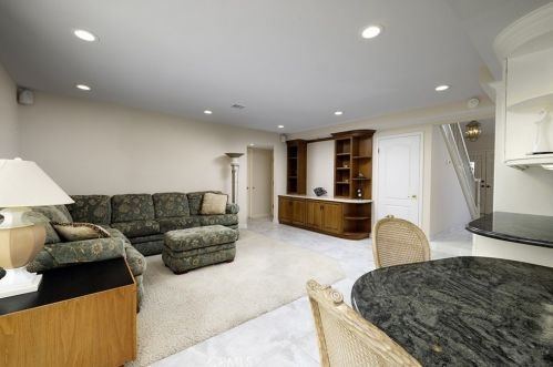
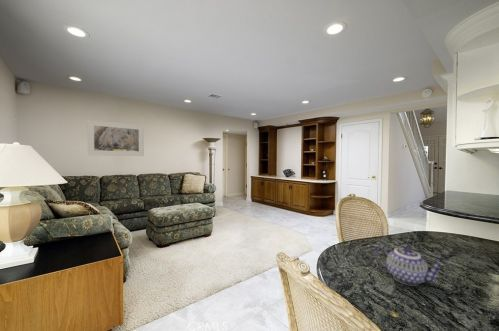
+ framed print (117, 139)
+ teapot (406, 262)
